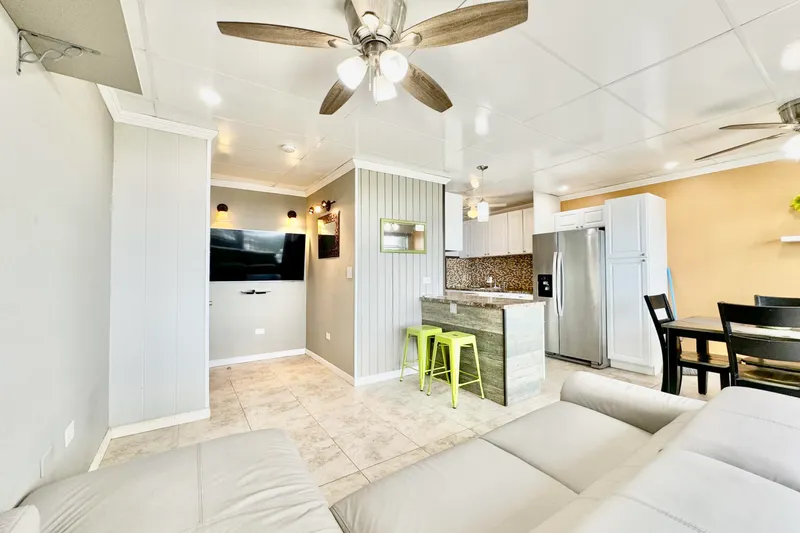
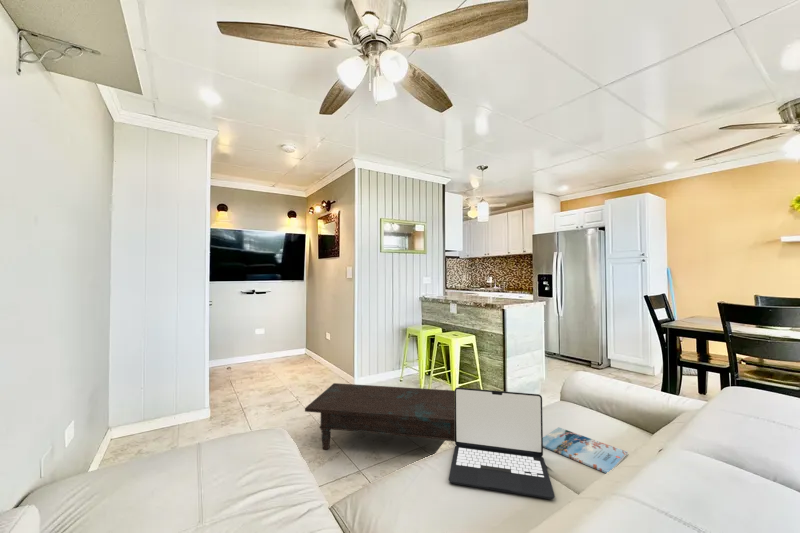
+ laptop (498, 436)
+ magazine (580, 447)
+ coffee table (394, 419)
